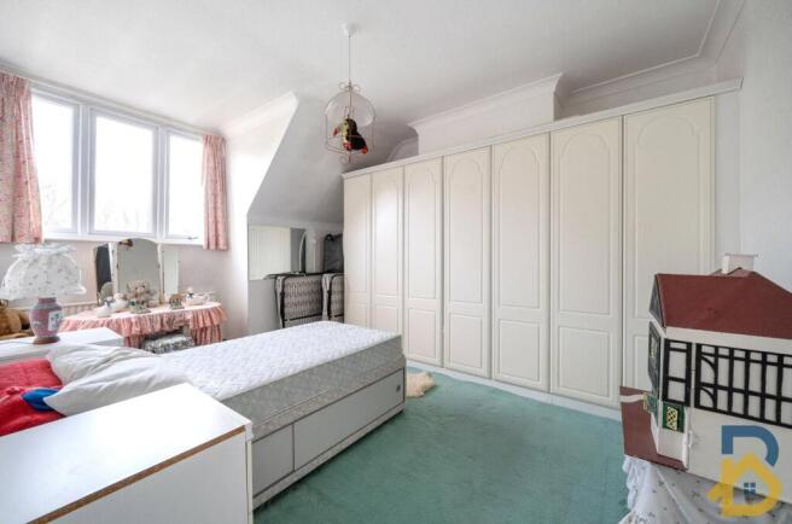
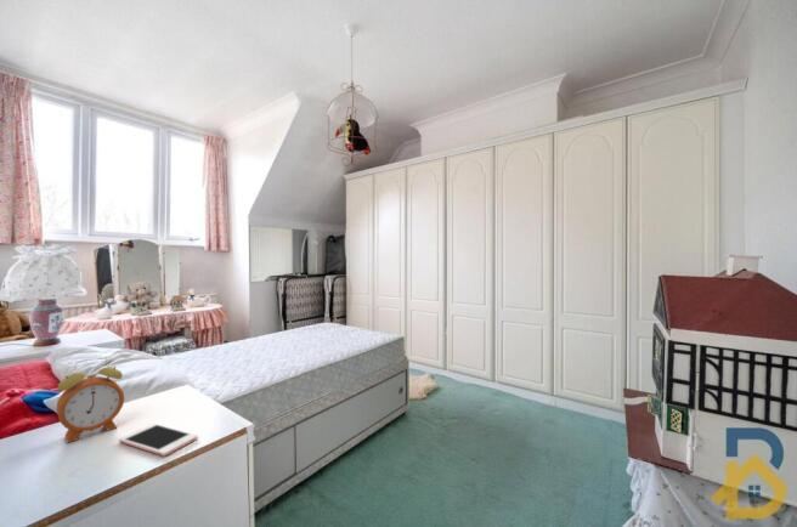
+ alarm clock (91, 396)
+ cell phone (158, 438)
